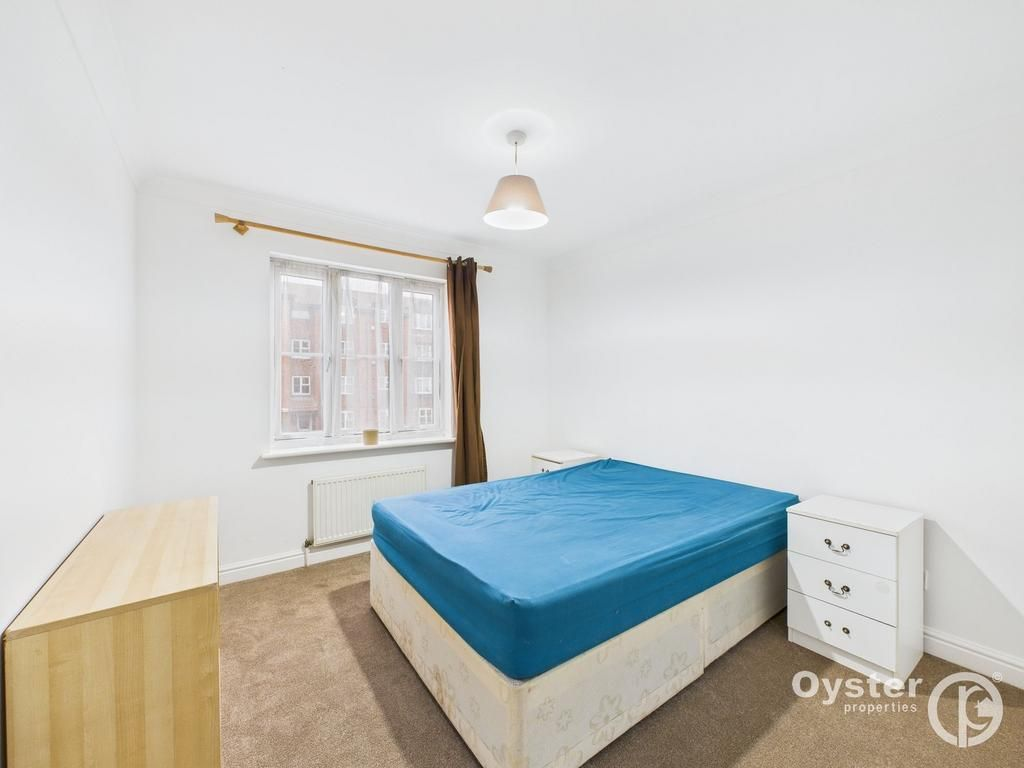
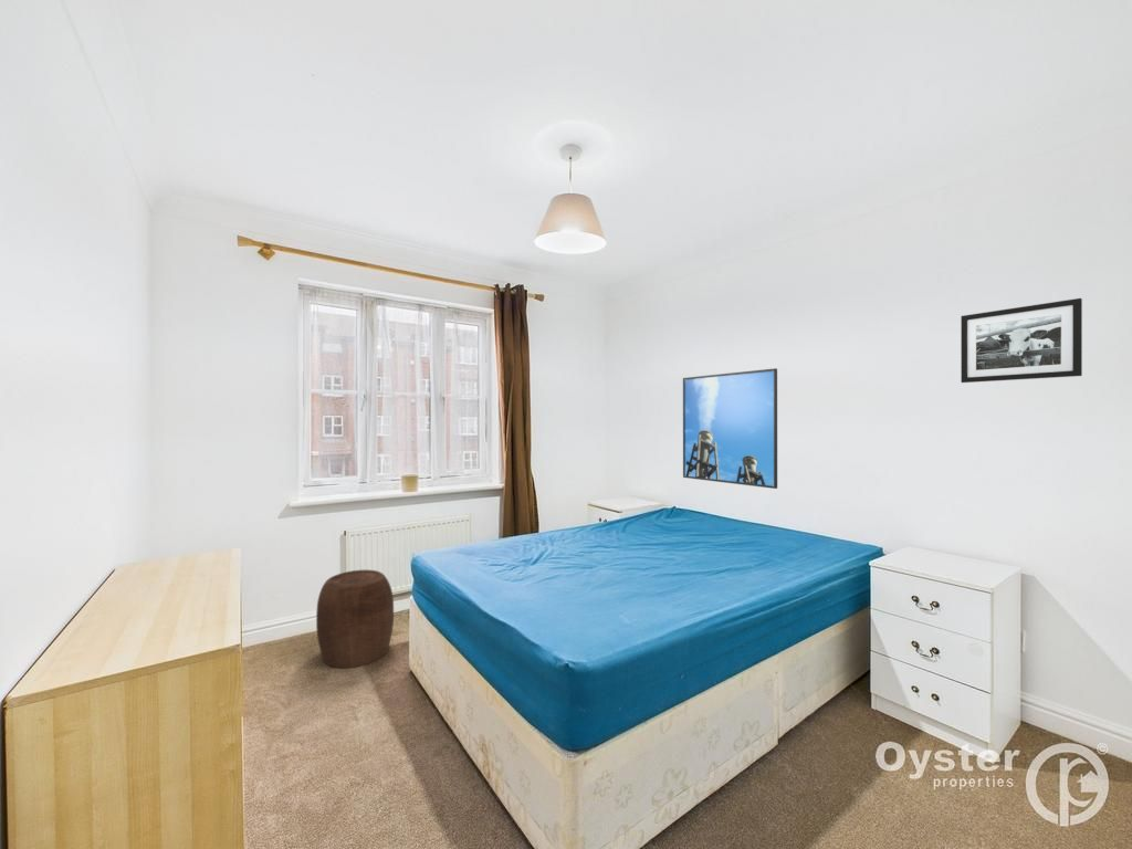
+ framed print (725, 428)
+ picture frame (1017, 343)
+ stool (356, 615)
